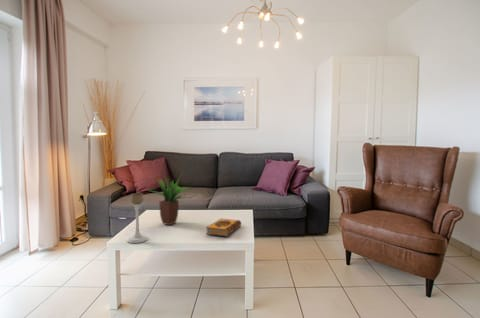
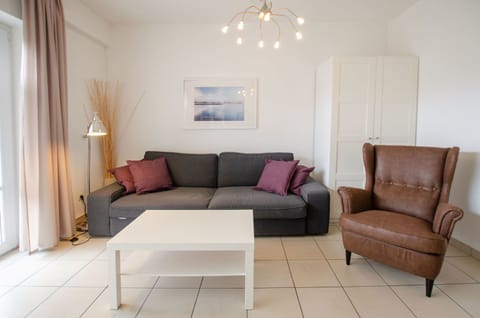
- candle holder (137, 216)
- potted plant (173, 197)
- hardback book (224, 226)
